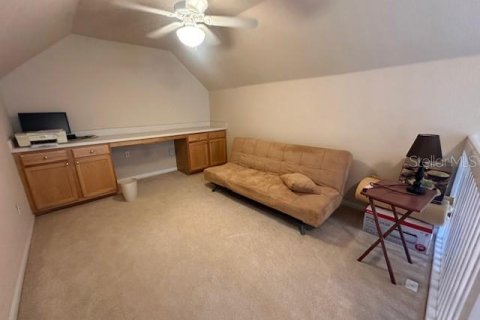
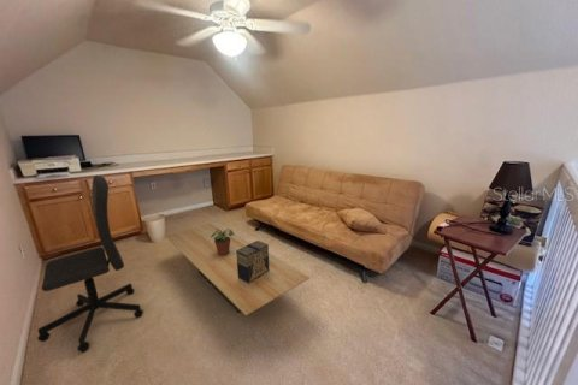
+ coffee table (226, 268)
+ potted plant (223, 241)
+ decorative box (253, 260)
+ office chair (77, 256)
